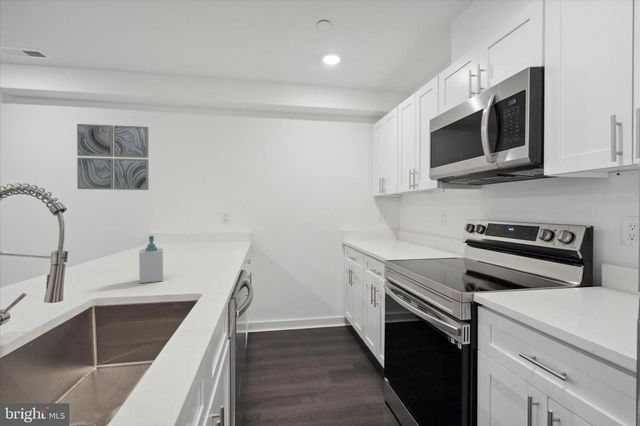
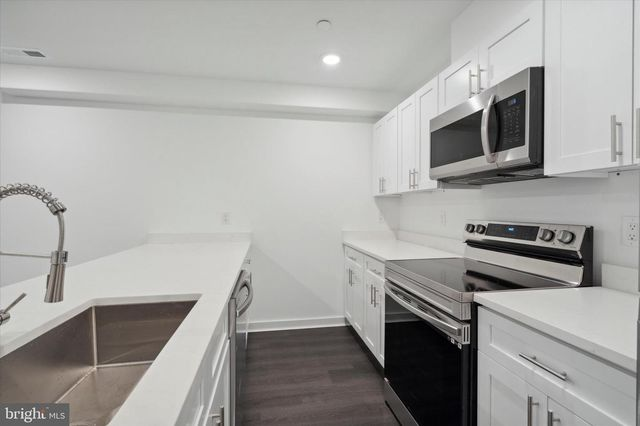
- wall art (114, 158)
- soap bottle (151, 257)
